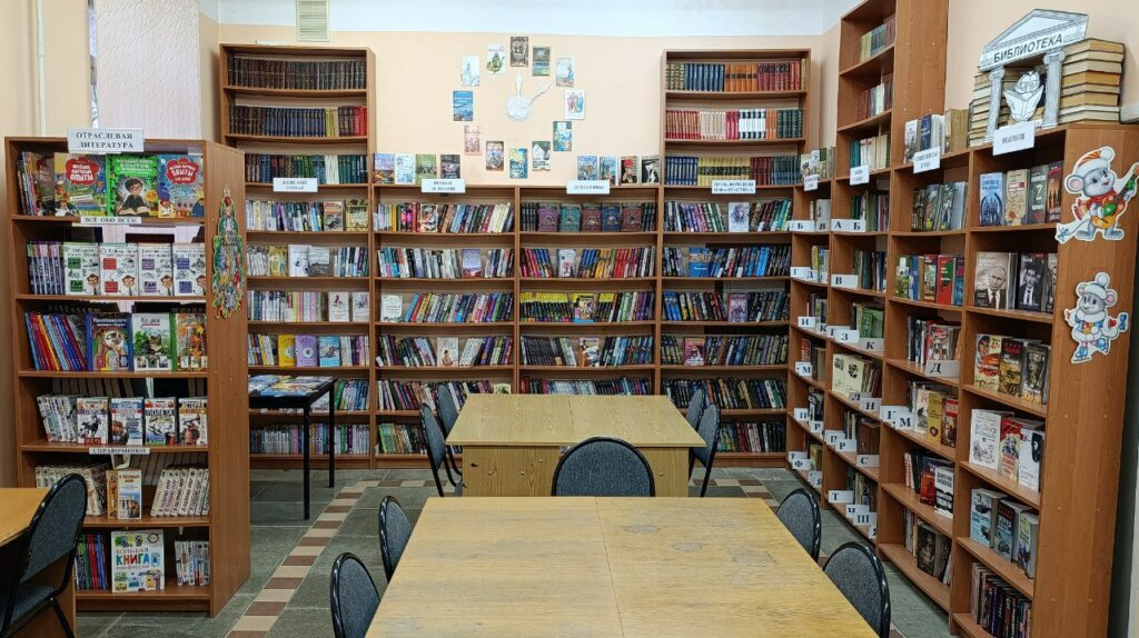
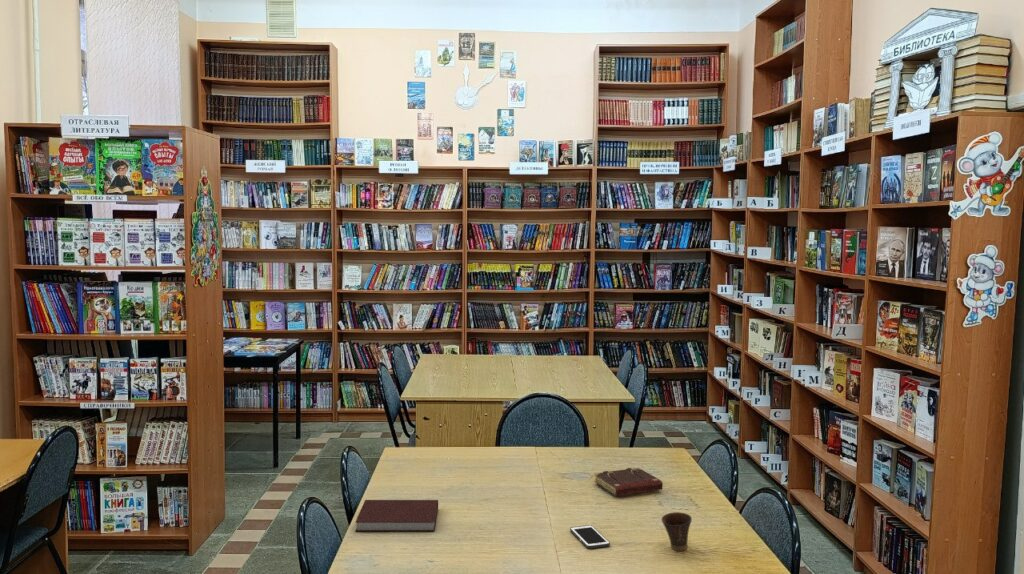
+ notebook (398, 514)
+ cup (676, 532)
+ book (627, 481)
+ cell phone (589, 536)
